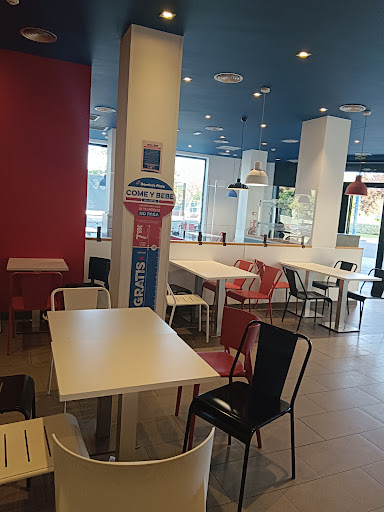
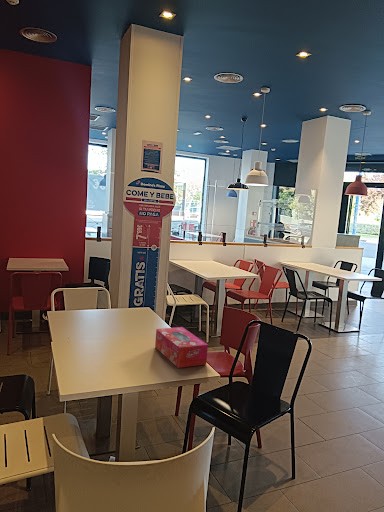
+ tissue box (180, 345)
